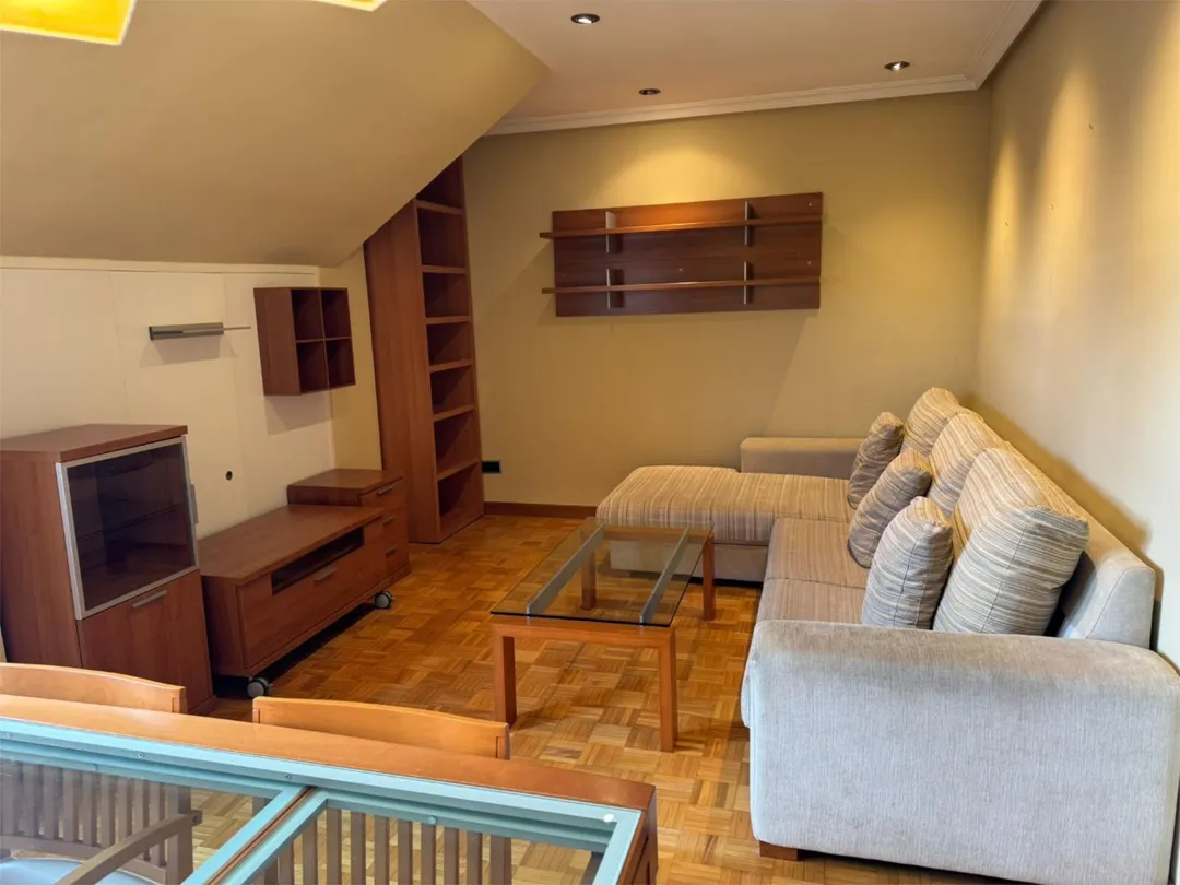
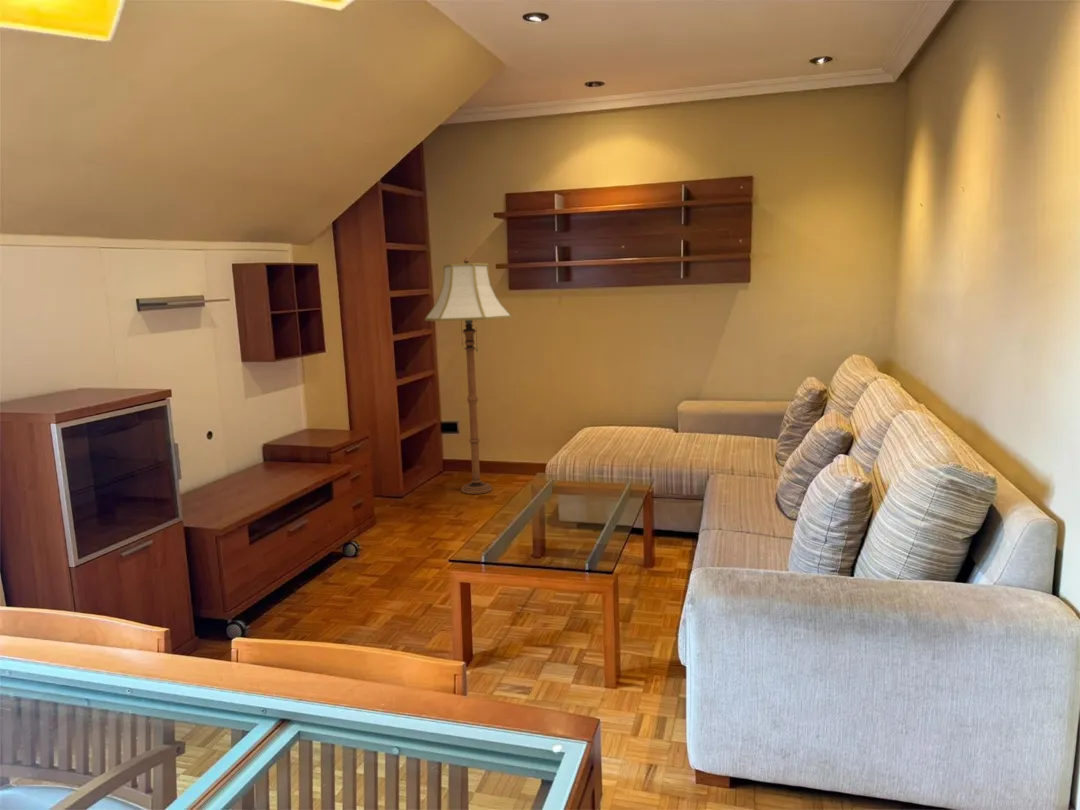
+ floor lamp (471, 375)
